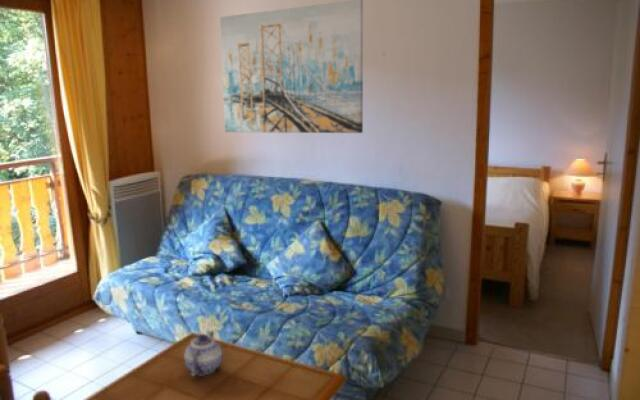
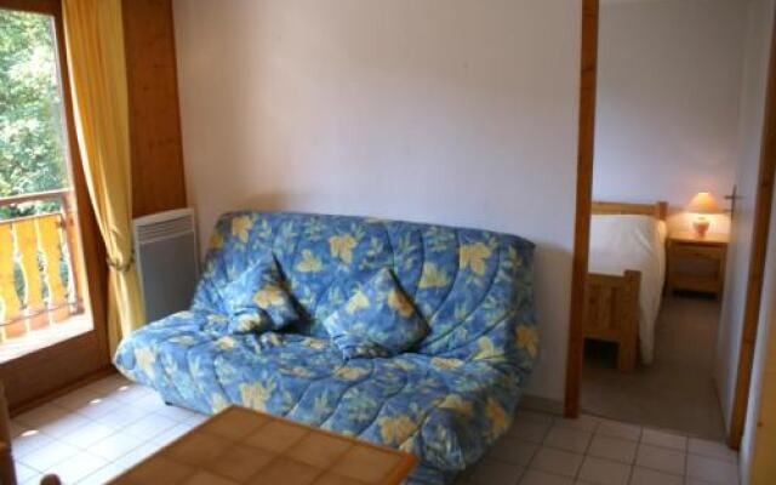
- wall art (287, 72)
- teapot (203, 351)
